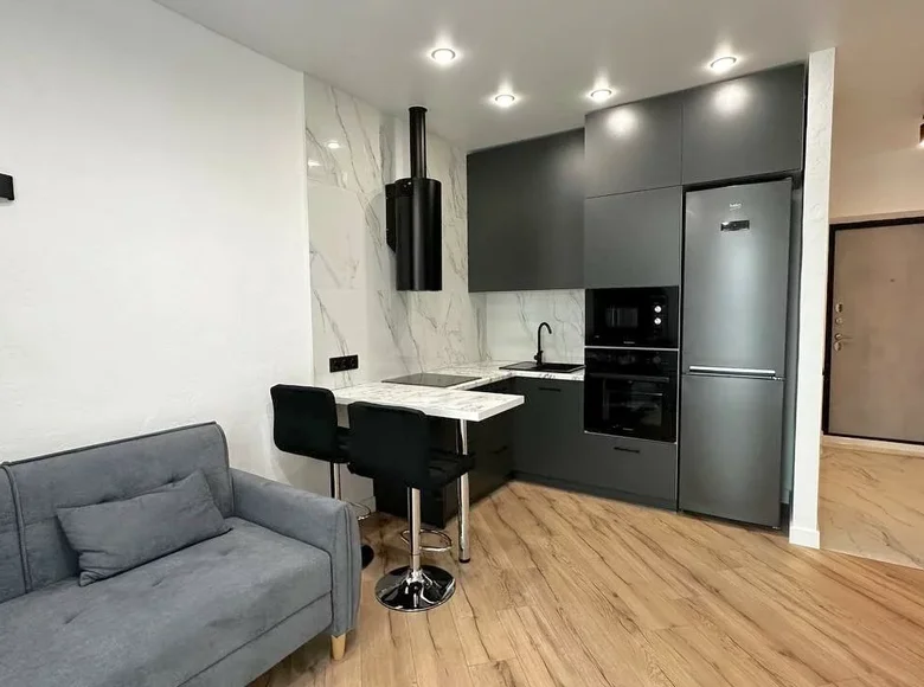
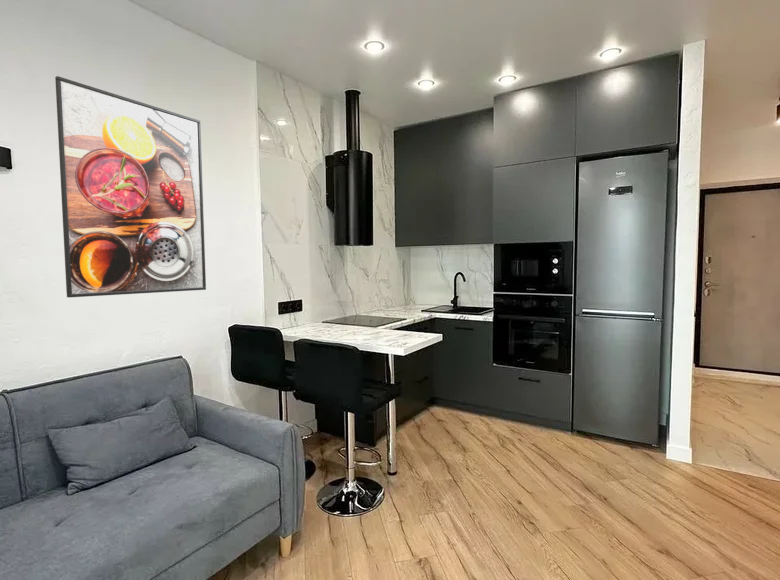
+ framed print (141, 198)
